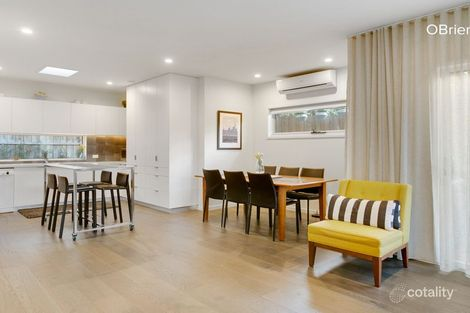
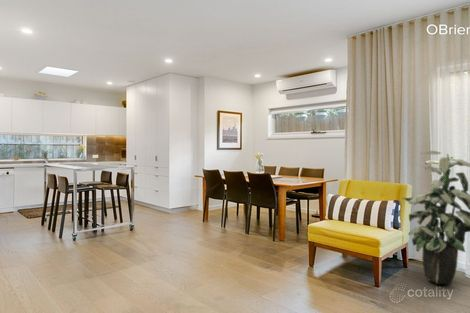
+ indoor plant (439, 215)
